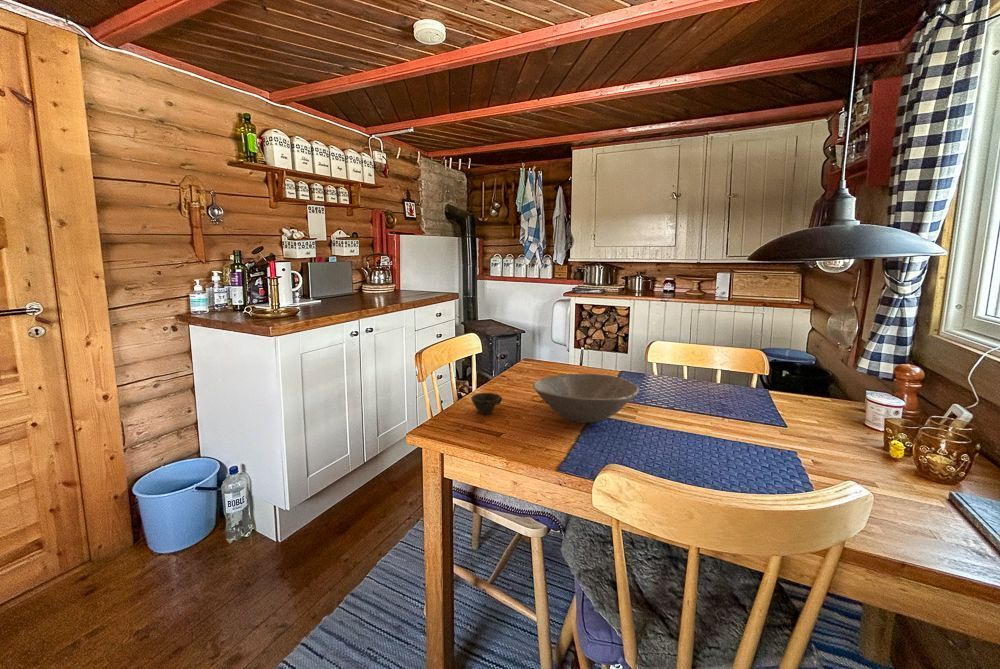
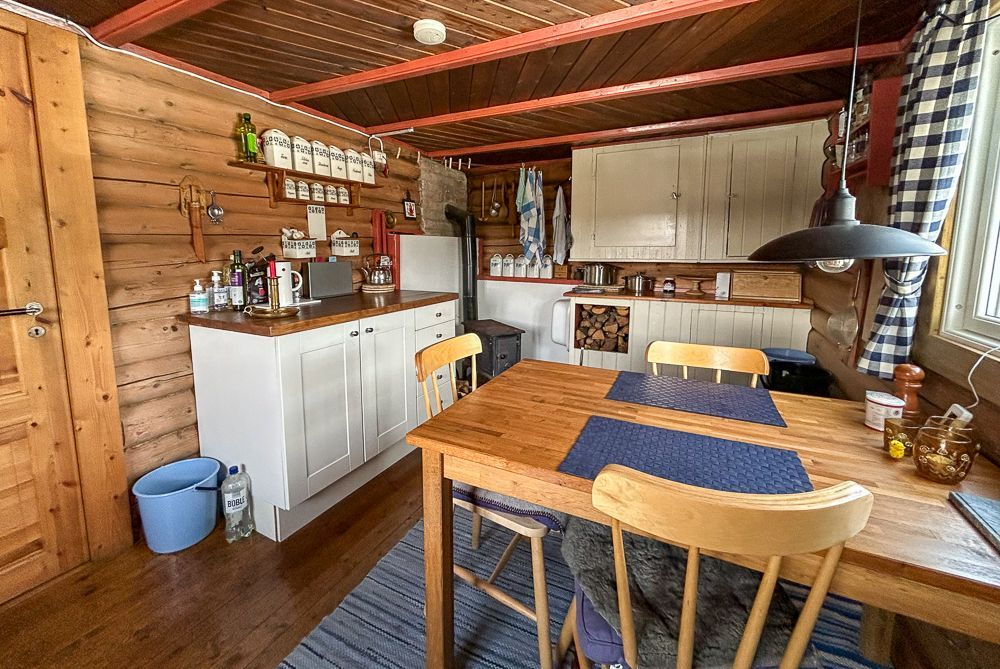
- cup (487, 404)
- bowl (584, 401)
